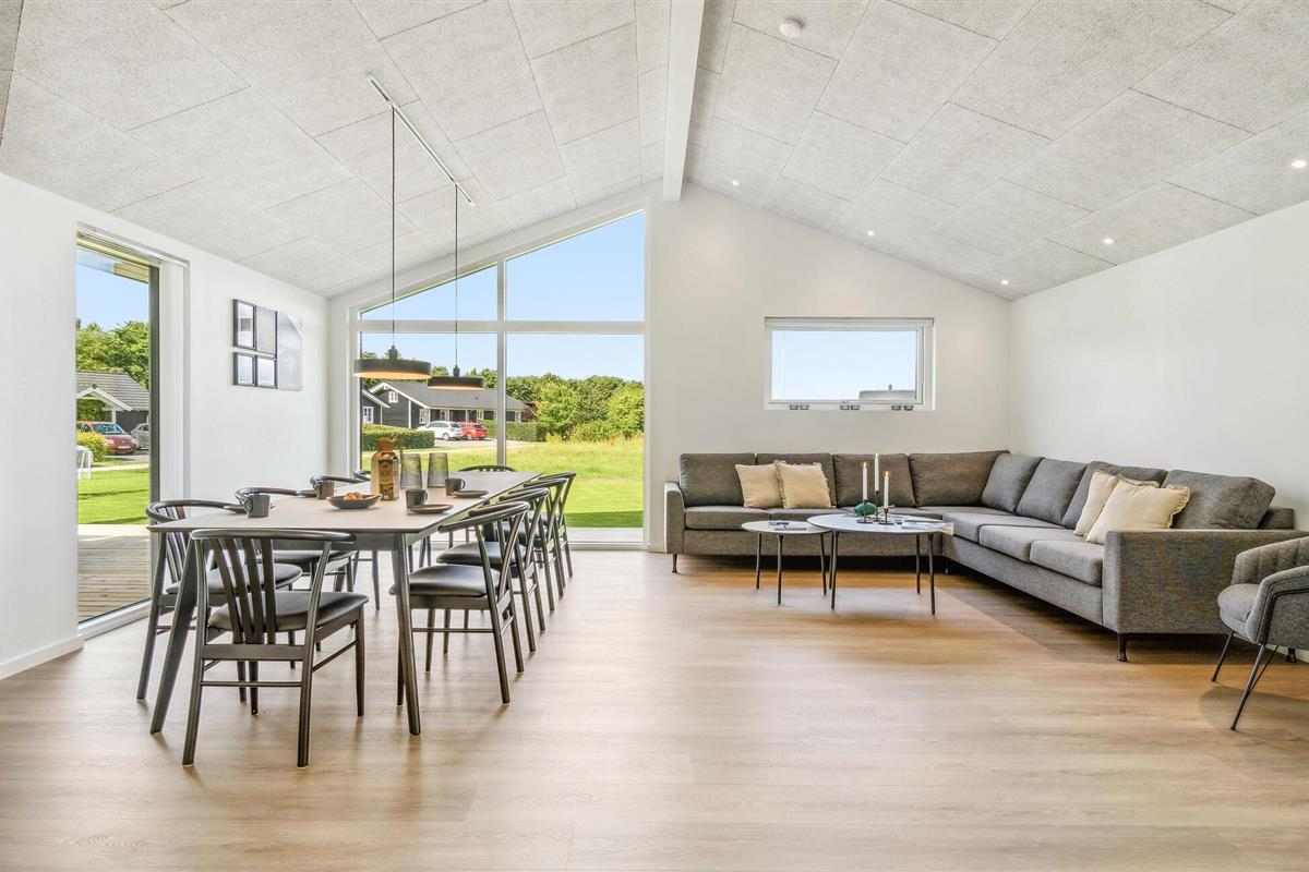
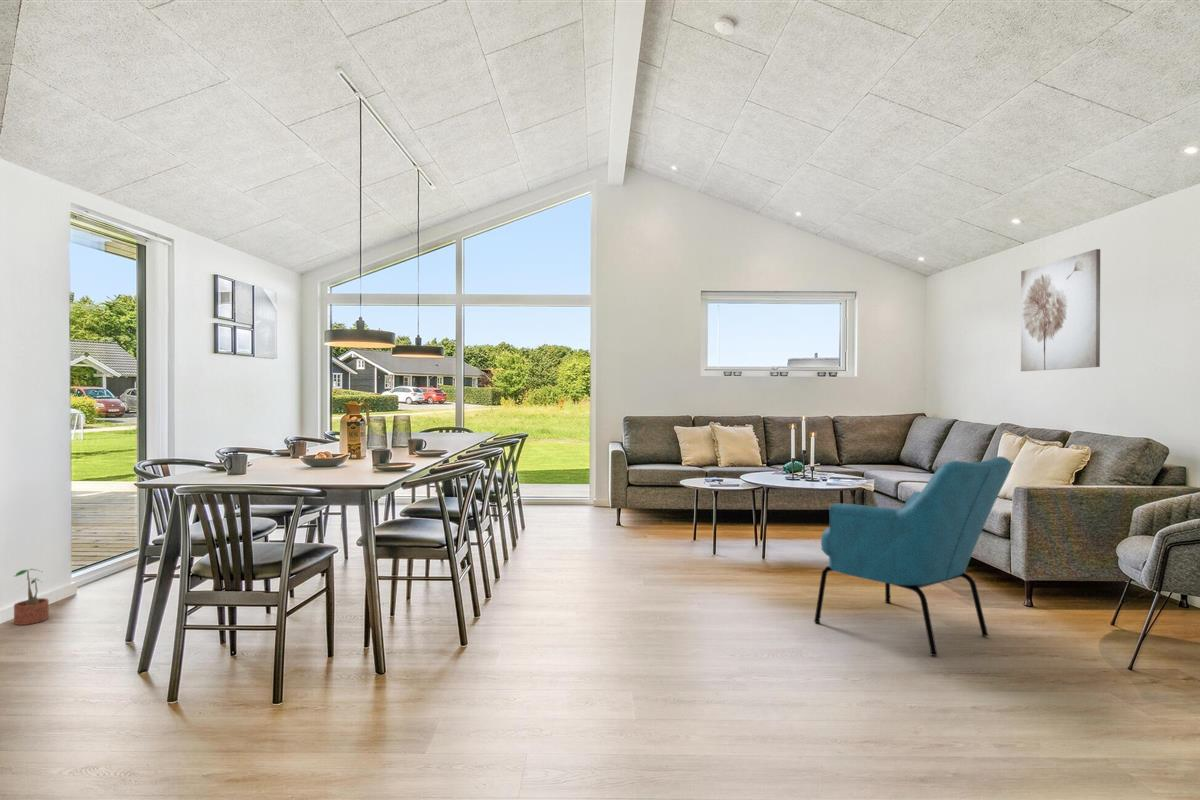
+ wall art (1057, 315)
+ potted plant (29, 594)
+ armchair (911, 542)
